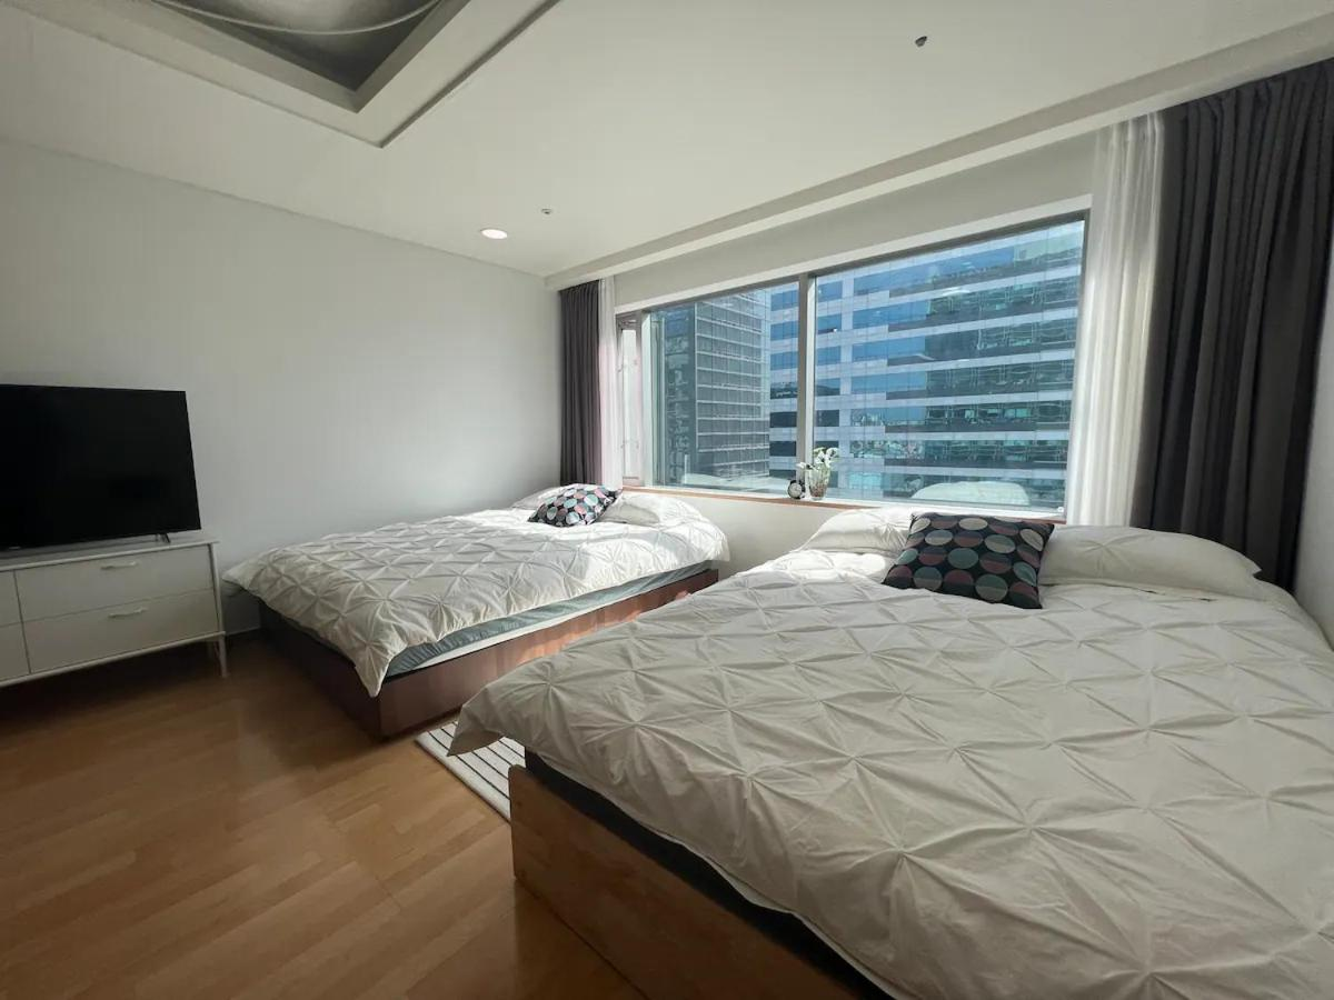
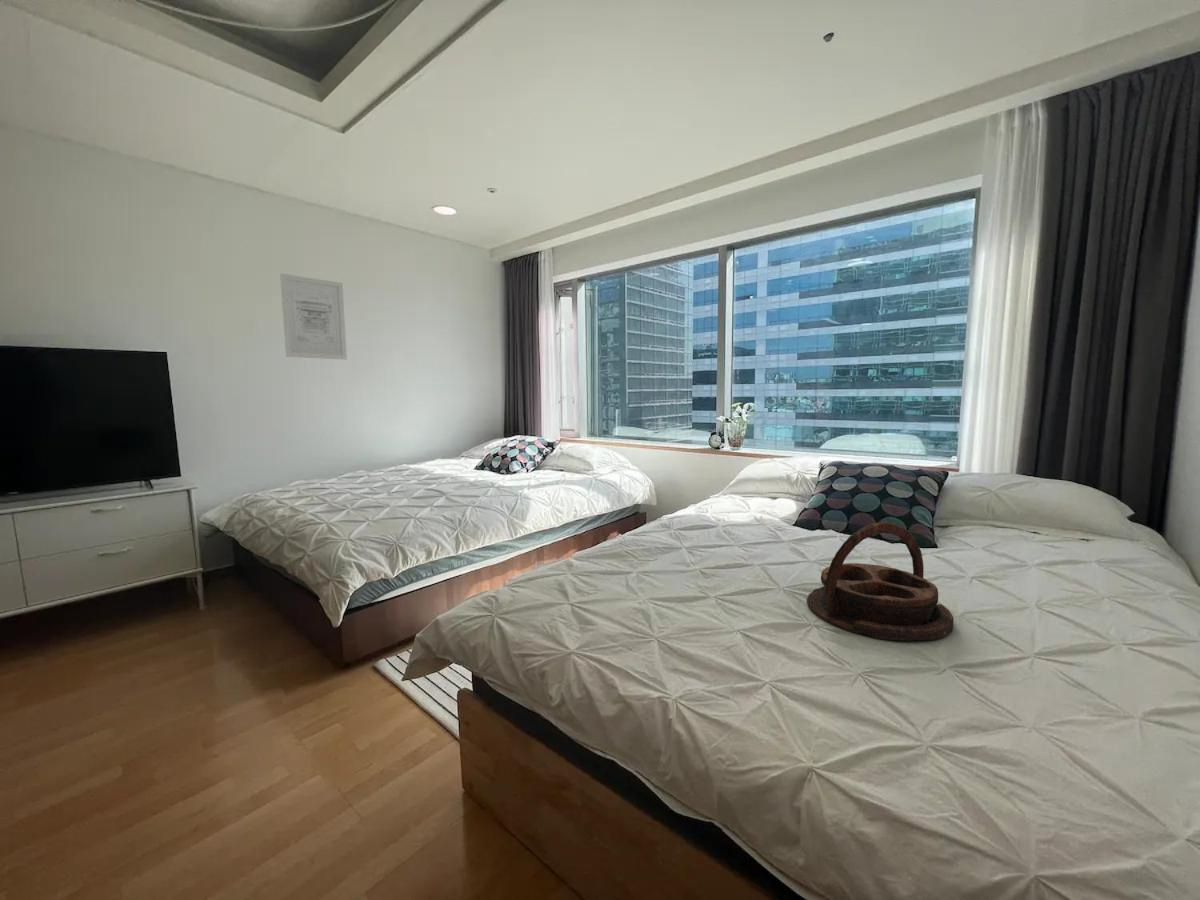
+ wall art (315, 318)
+ serving tray (877, 567)
